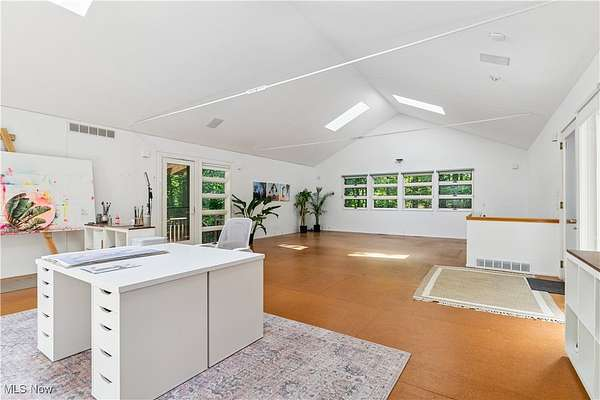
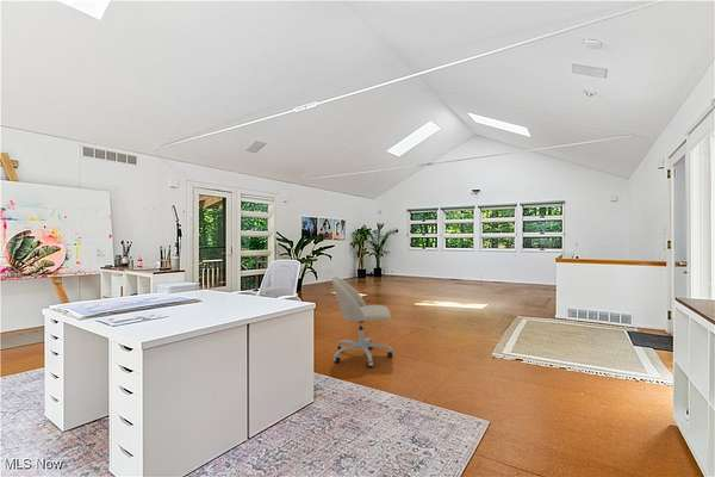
+ office chair (362, 316)
